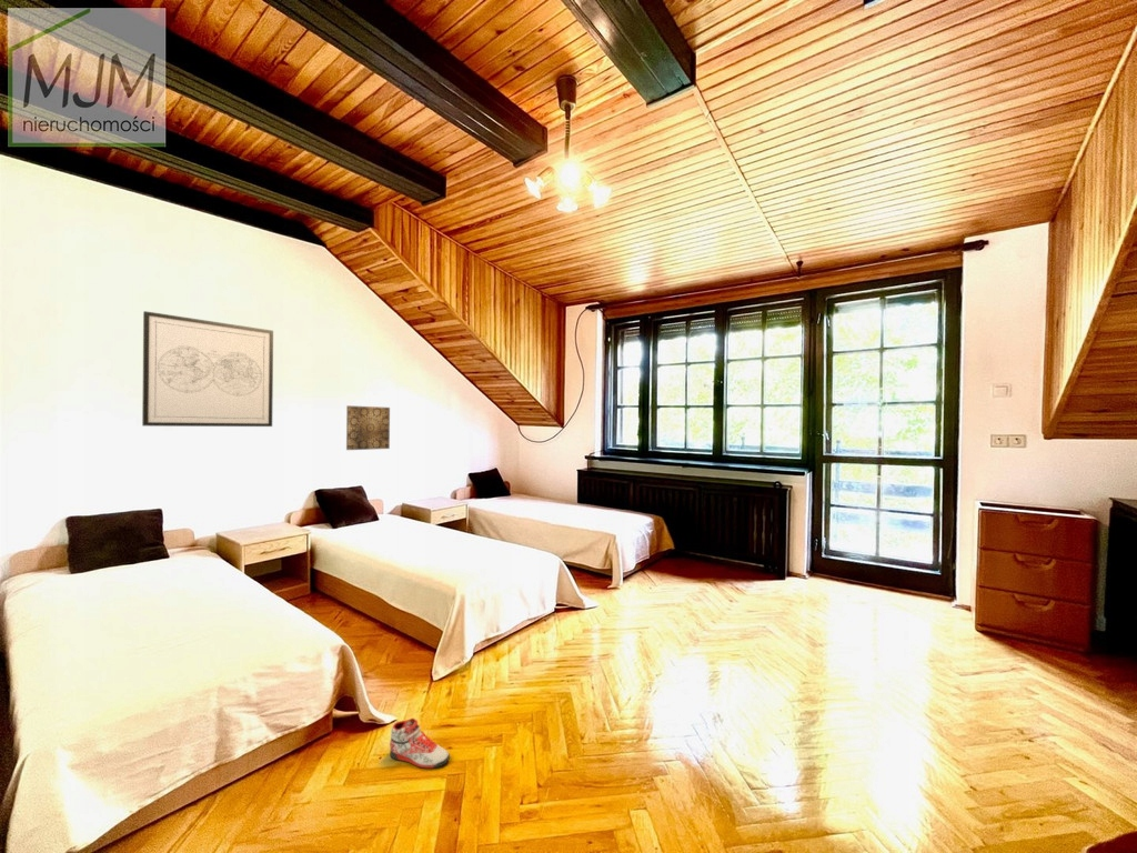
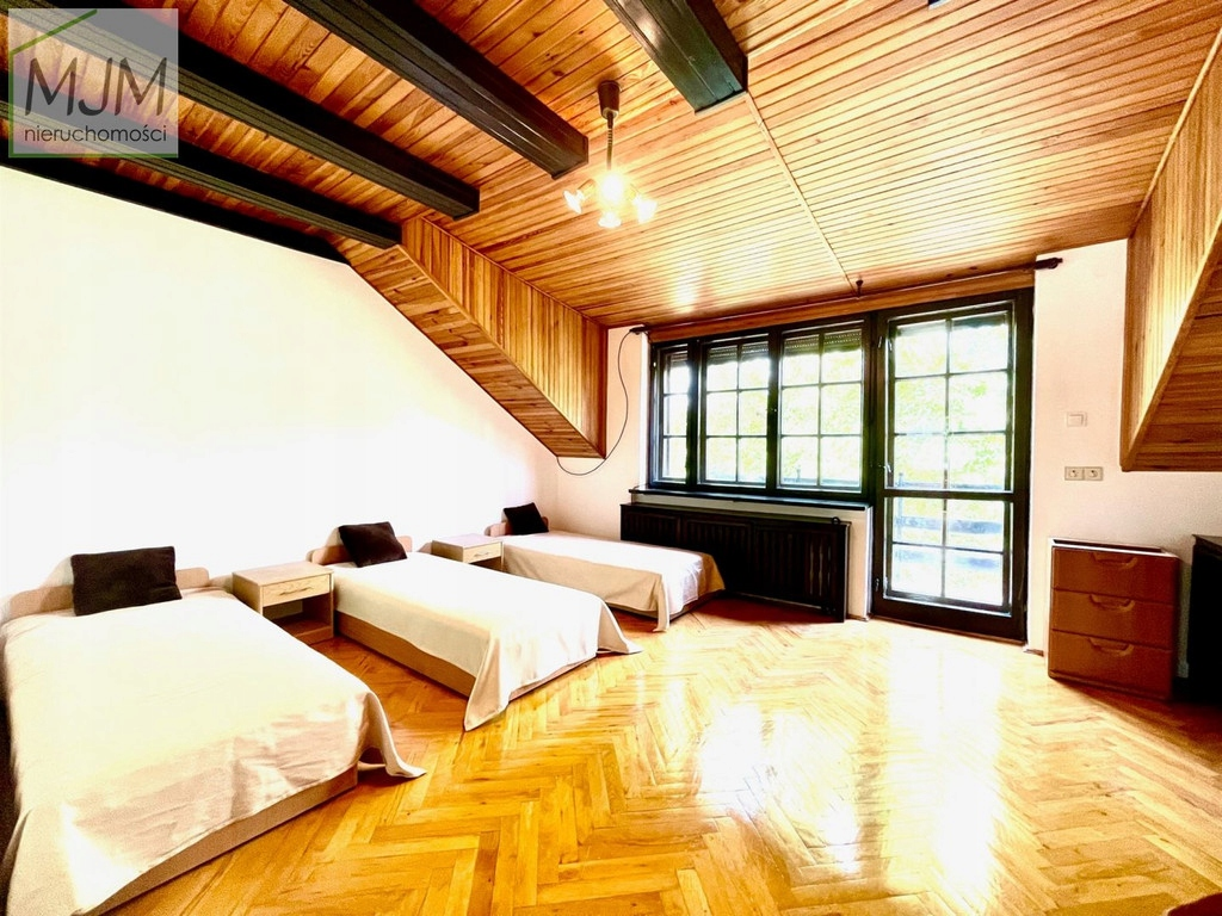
- sneaker (419, 741)
- wall art (213, 373)
- wall art (369, 428)
